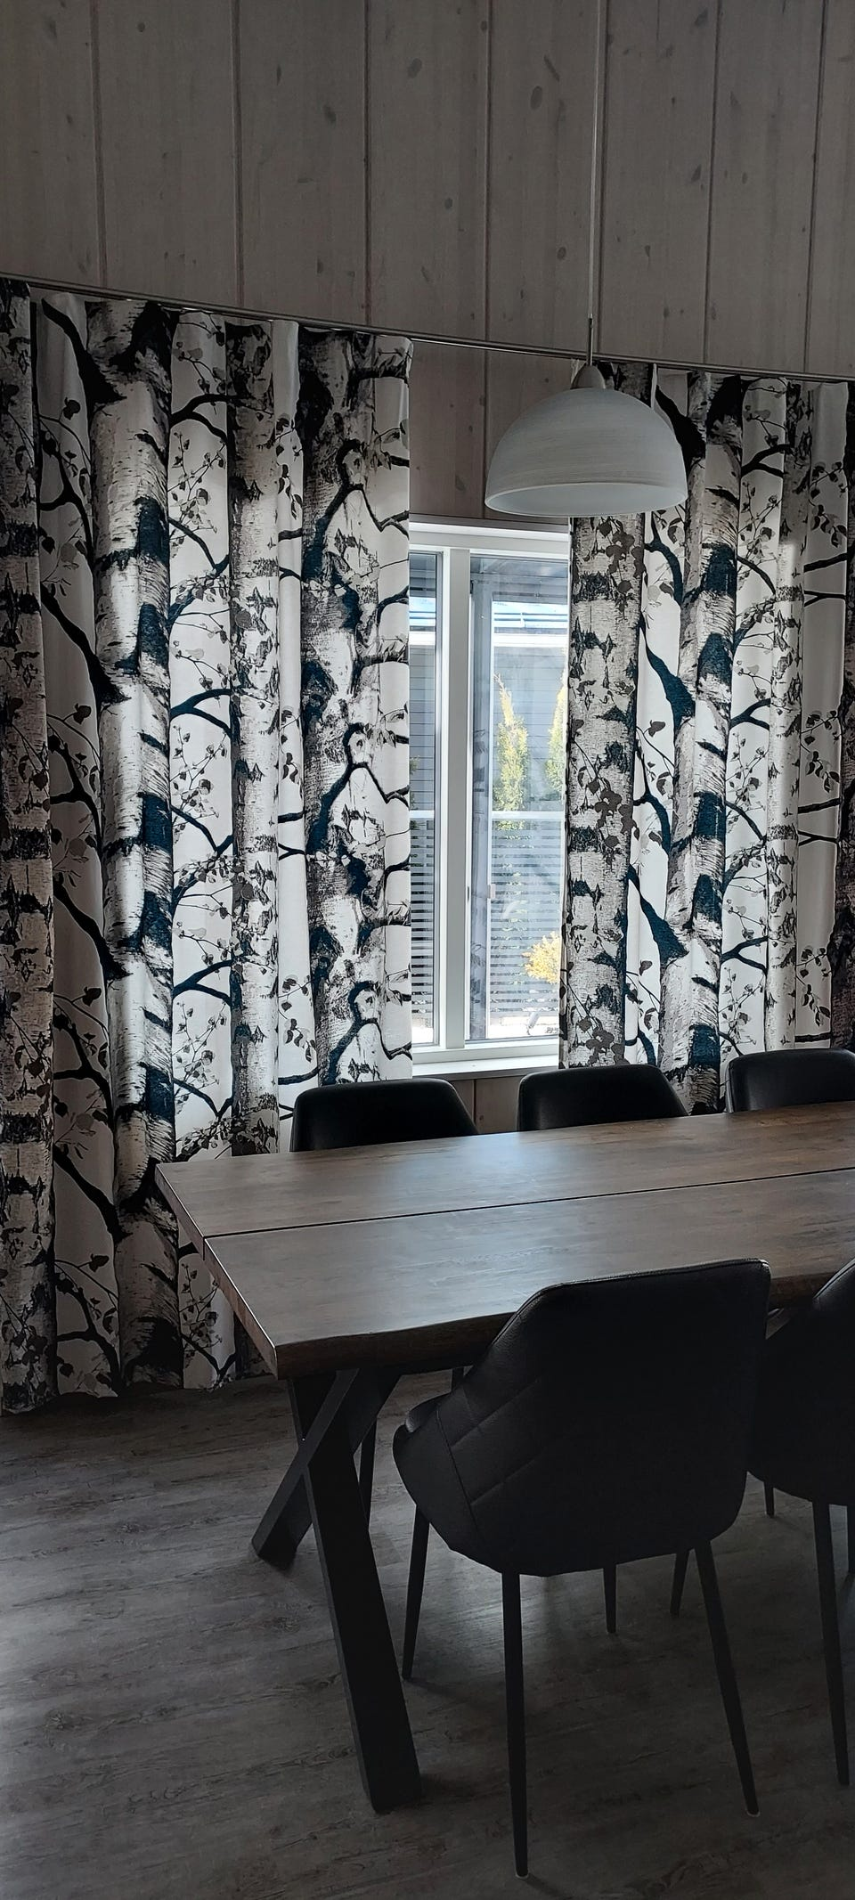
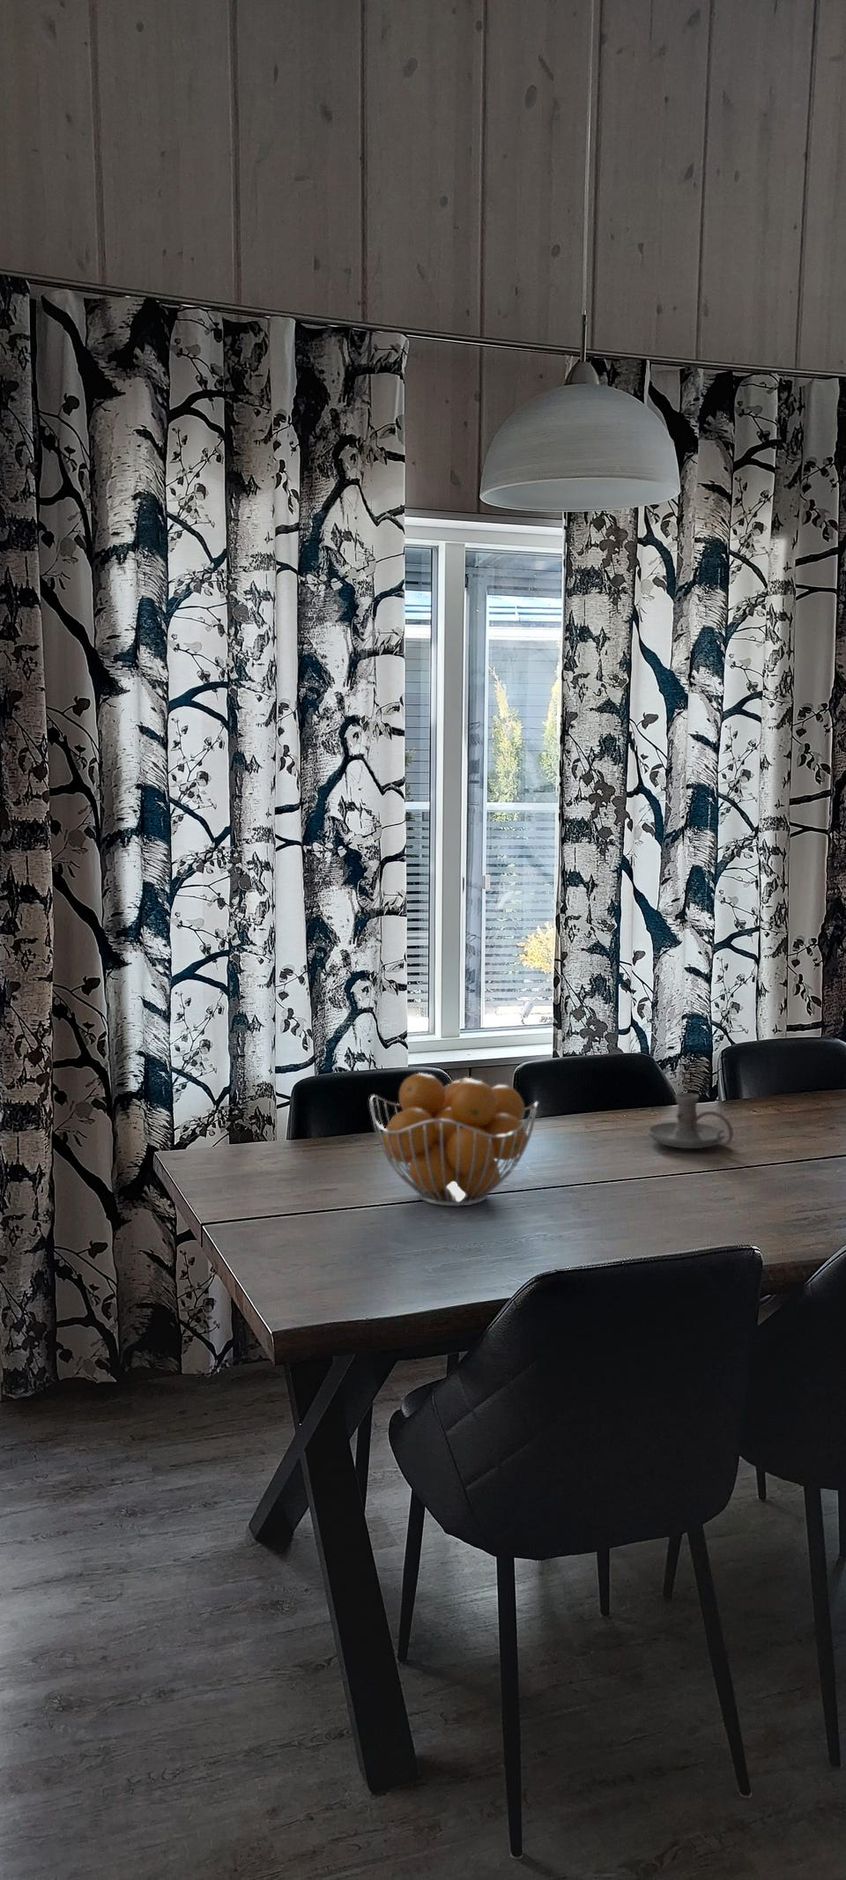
+ candle holder (694, 1121)
+ fruit basket (453, 1137)
